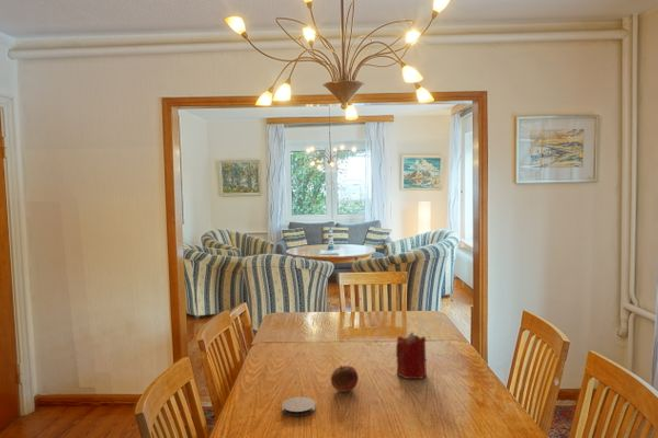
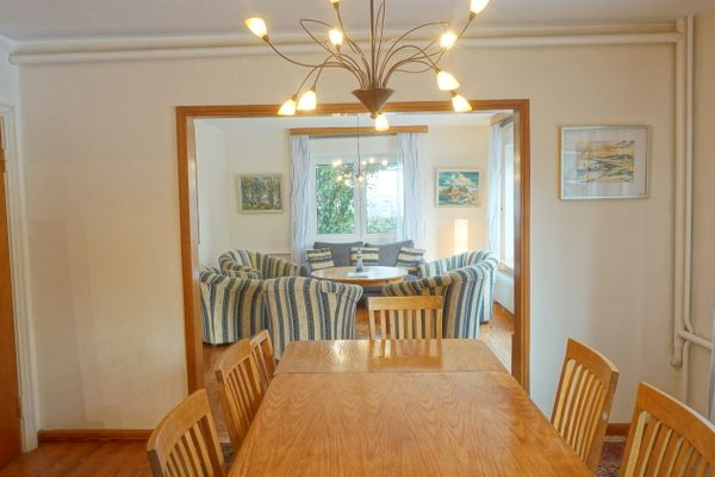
- candle (411, 353)
- fruit (344, 378)
- coaster (298, 405)
